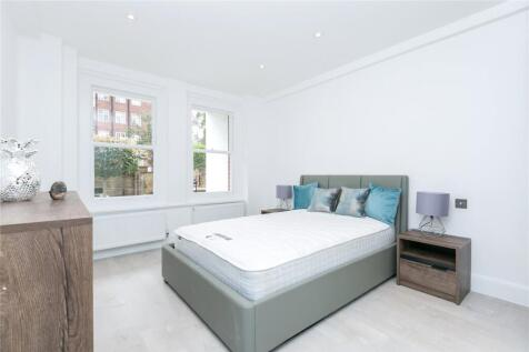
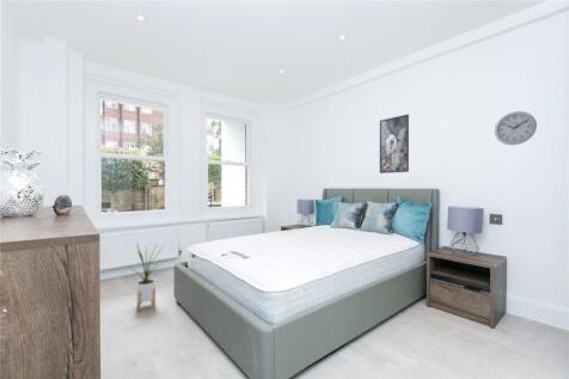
+ wall clock (514, 128)
+ house plant (146, 274)
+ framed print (393, 145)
